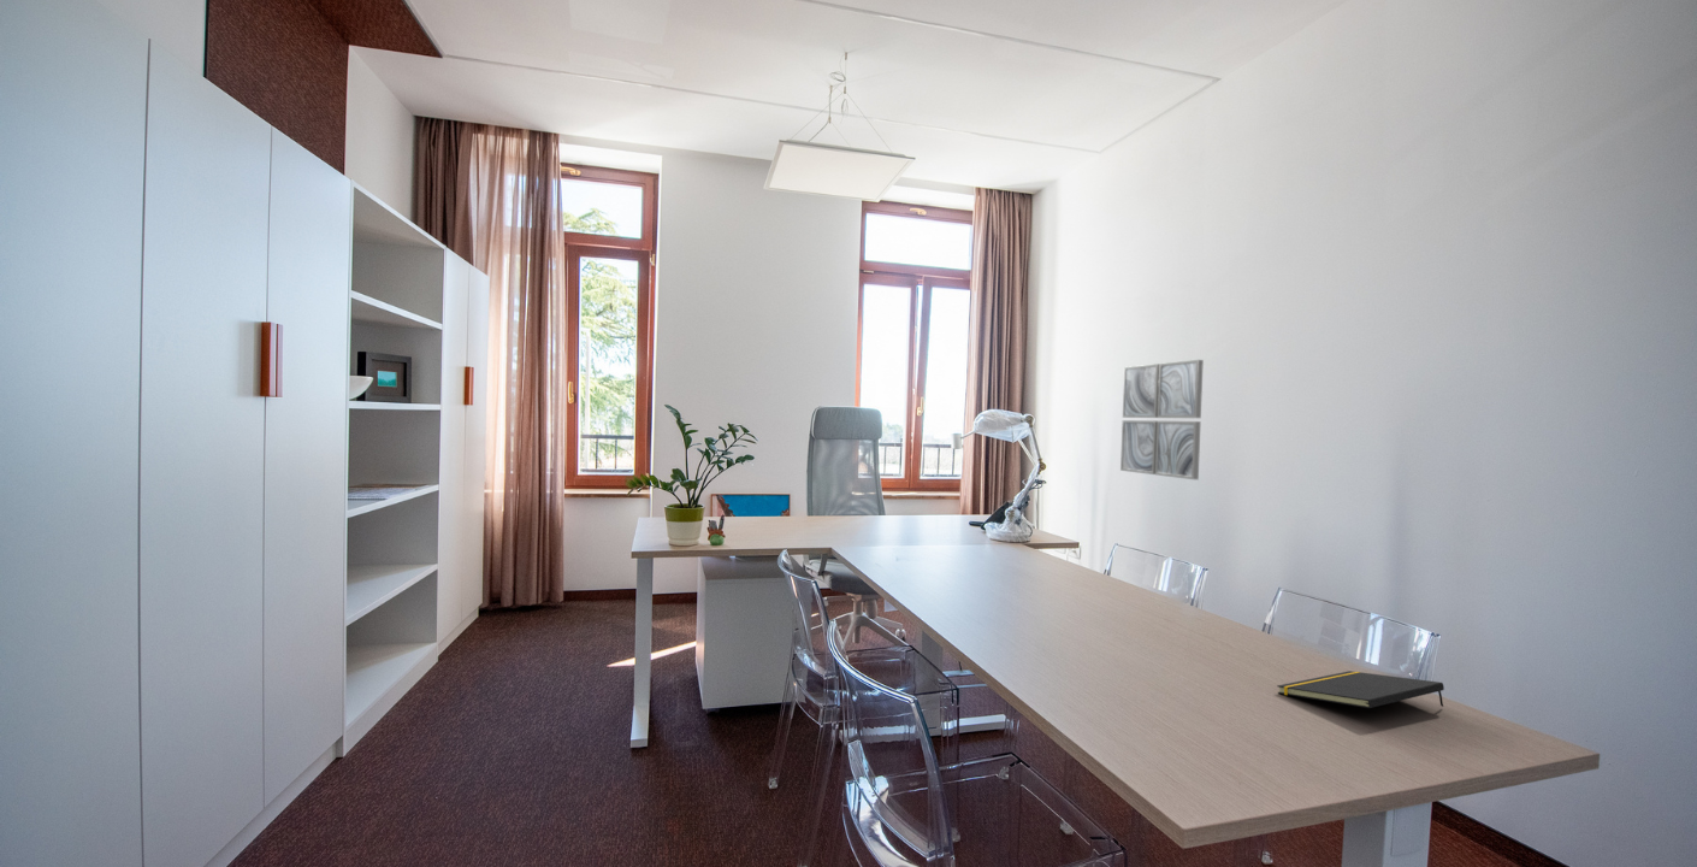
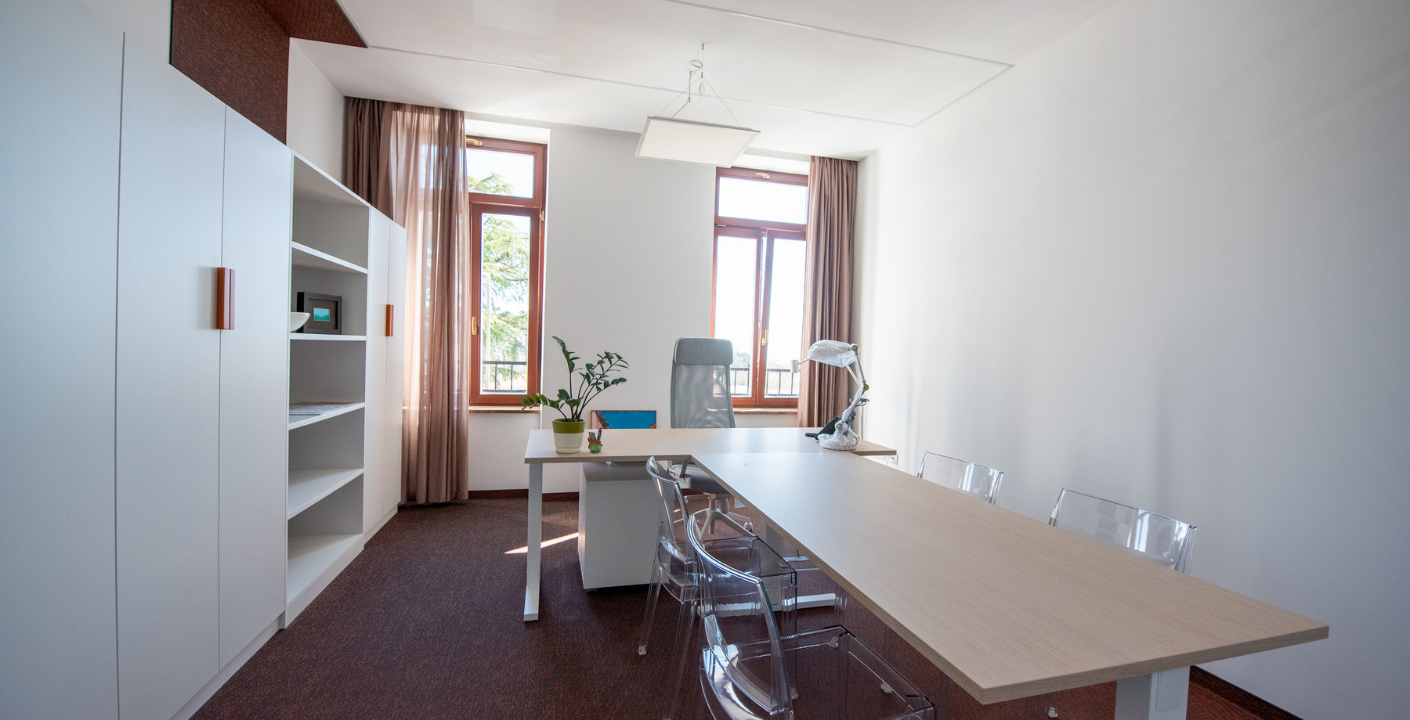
- notepad (1358, 688)
- wall art (1158, 417)
